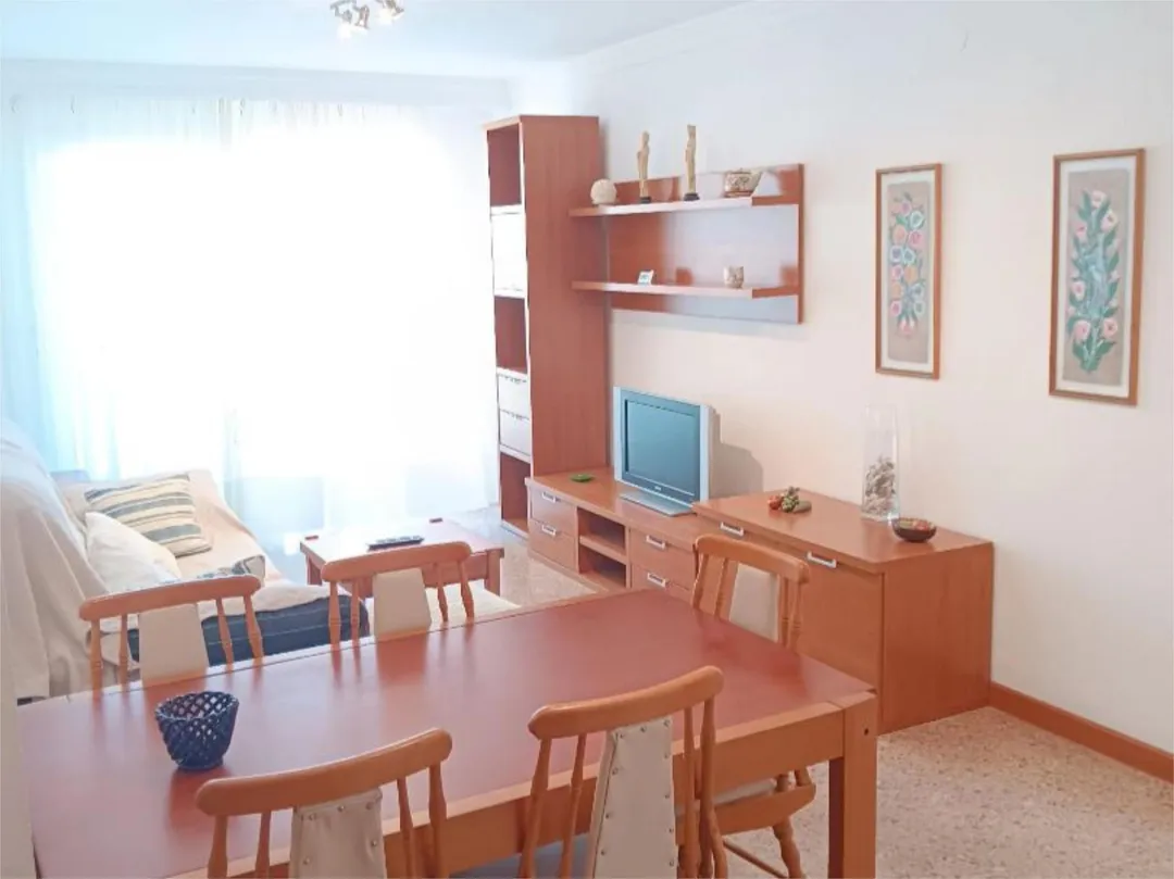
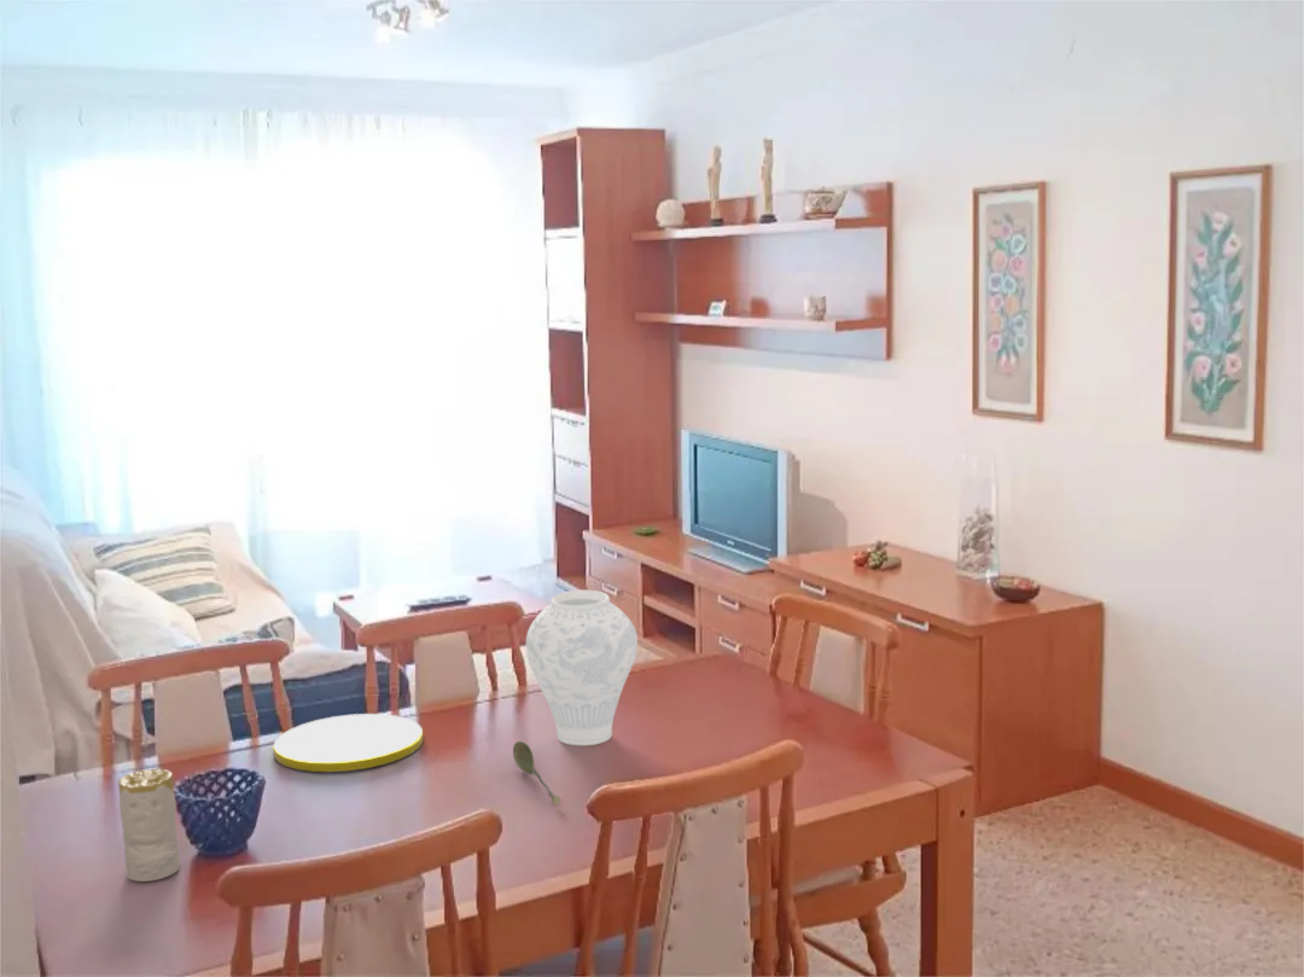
+ soupspoon (535, 770)
+ vase (582, 667)
+ plate (349, 740)
+ candle (149, 824)
